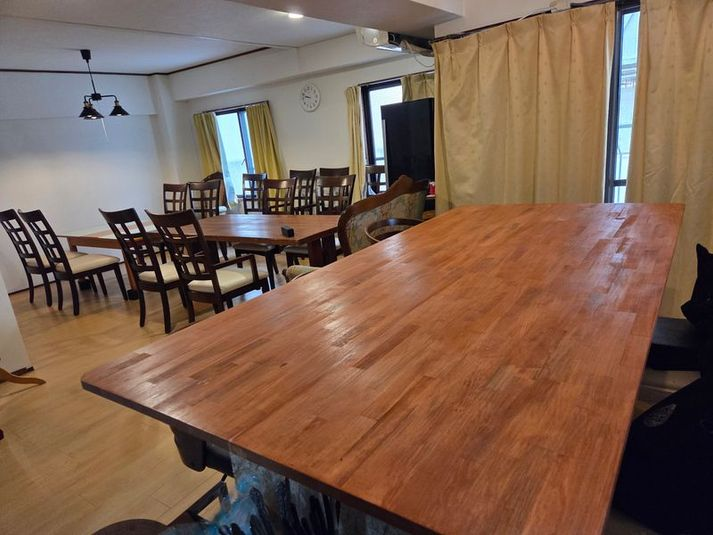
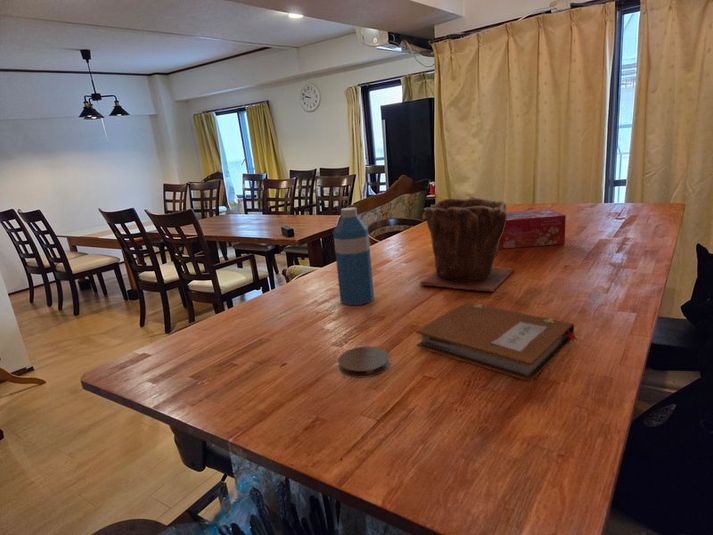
+ tissue box (515, 228)
+ notebook (497, 335)
+ coaster (363, 361)
+ plant pot (466, 239)
+ water bottle (353, 255)
